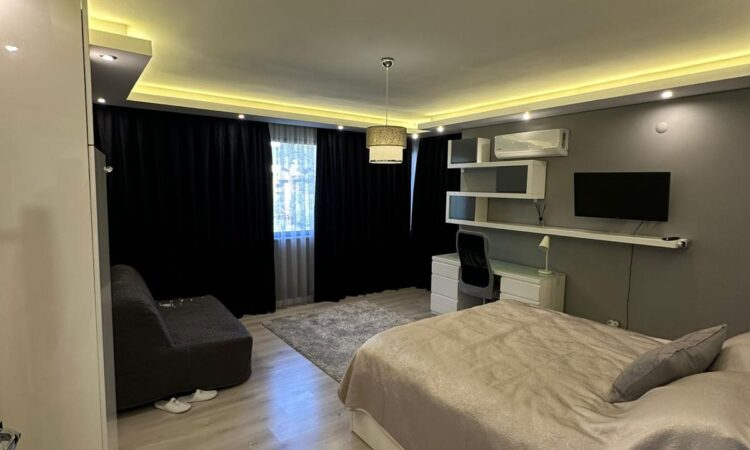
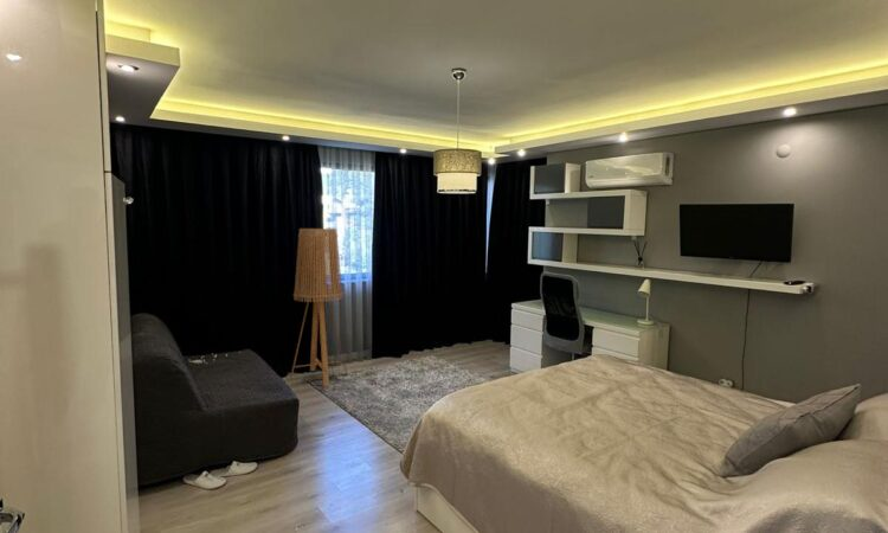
+ floor lamp (318, 304)
